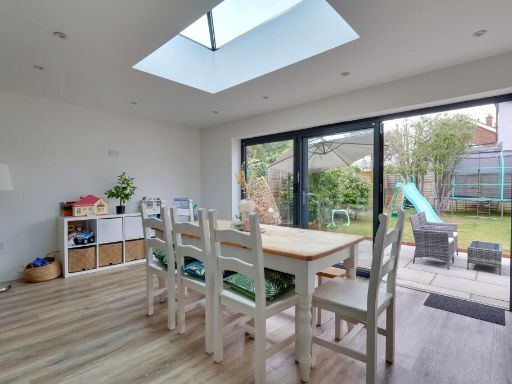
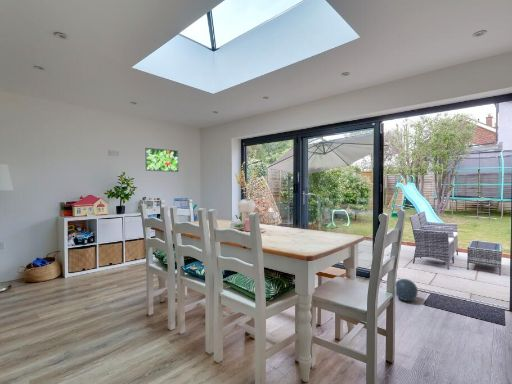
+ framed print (162, 160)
+ ball (405, 289)
